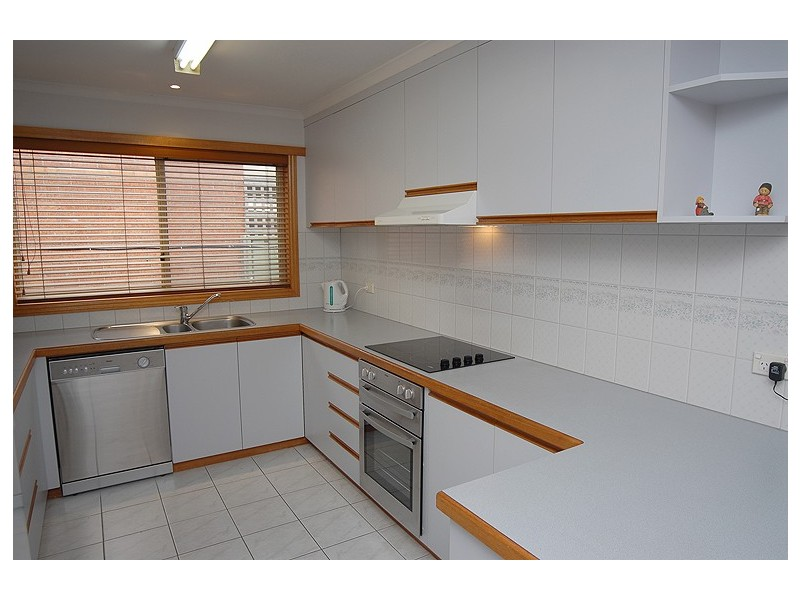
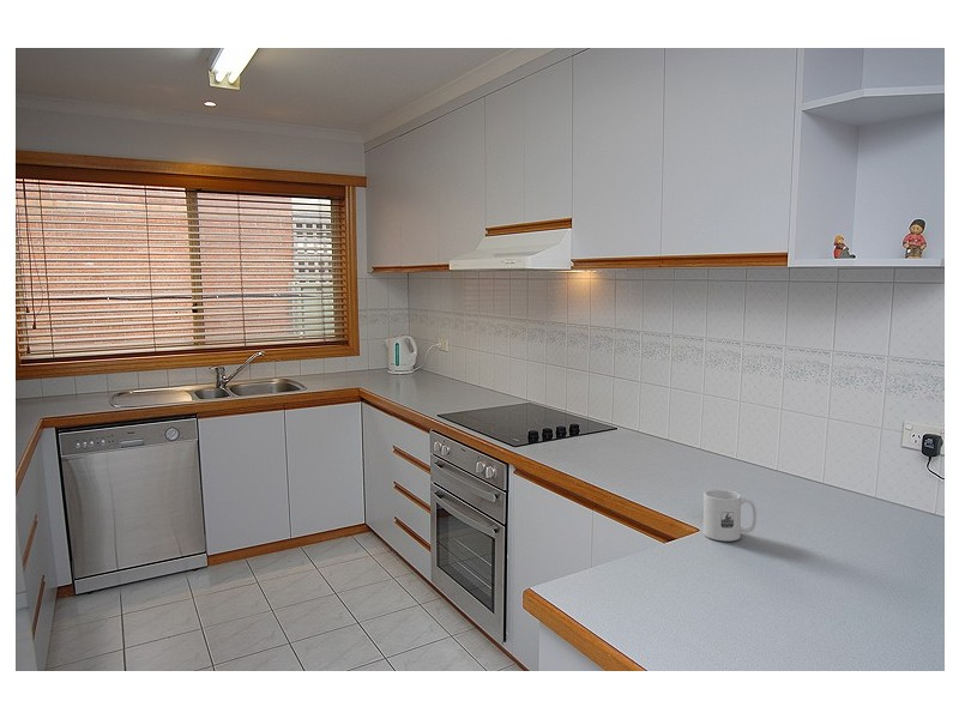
+ mug (729, 514)
